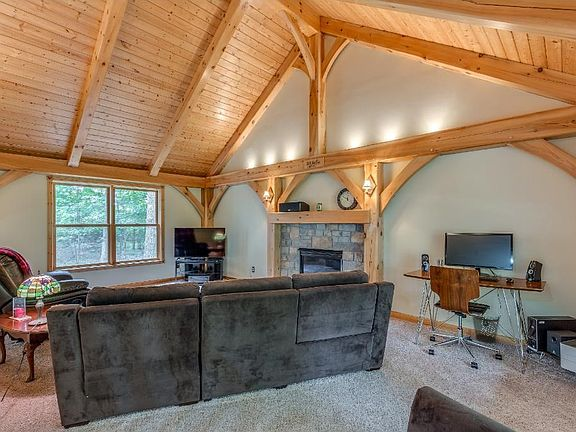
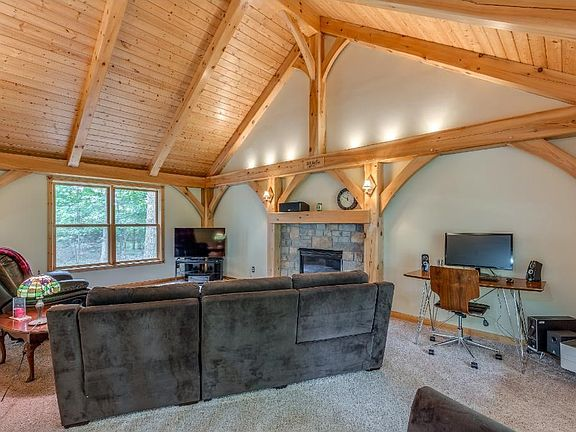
- wastebasket (485, 327)
